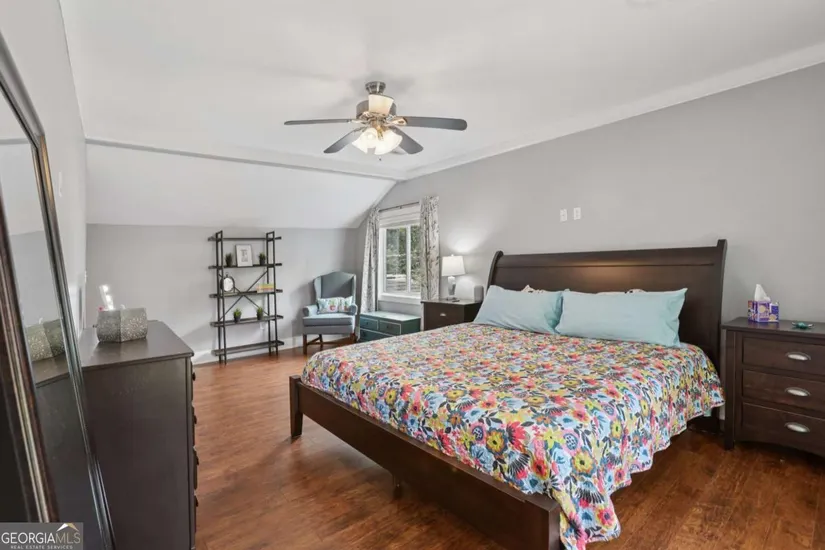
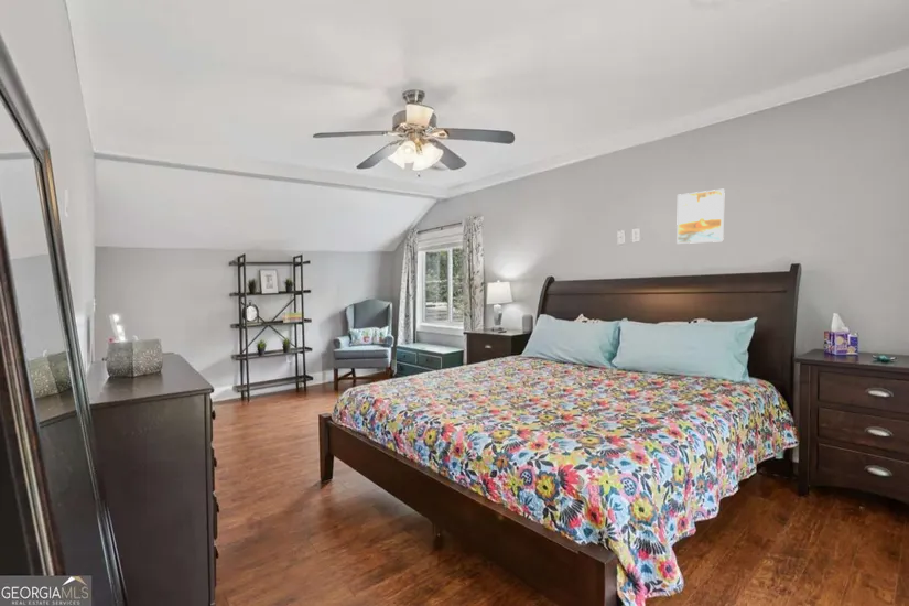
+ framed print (700, 217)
